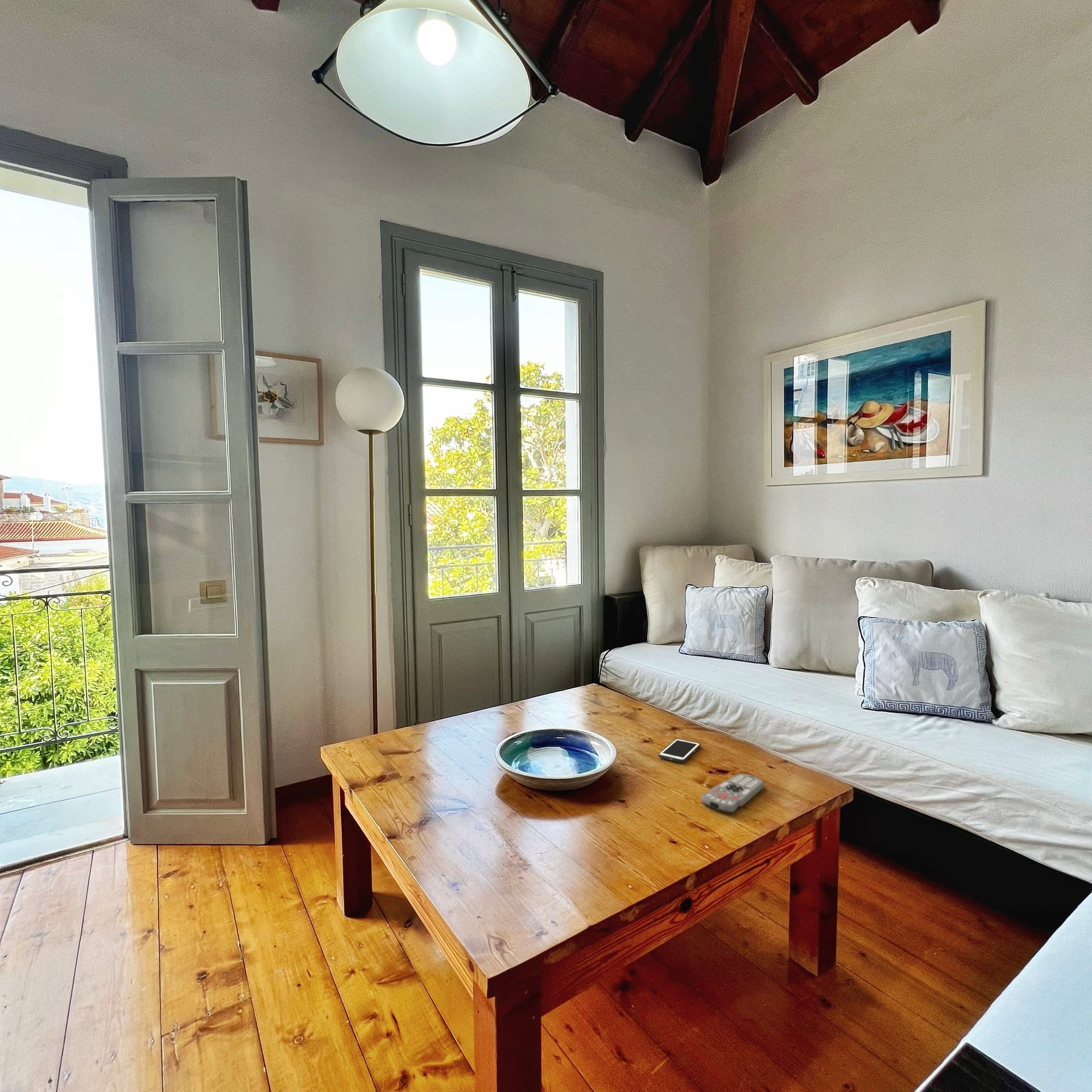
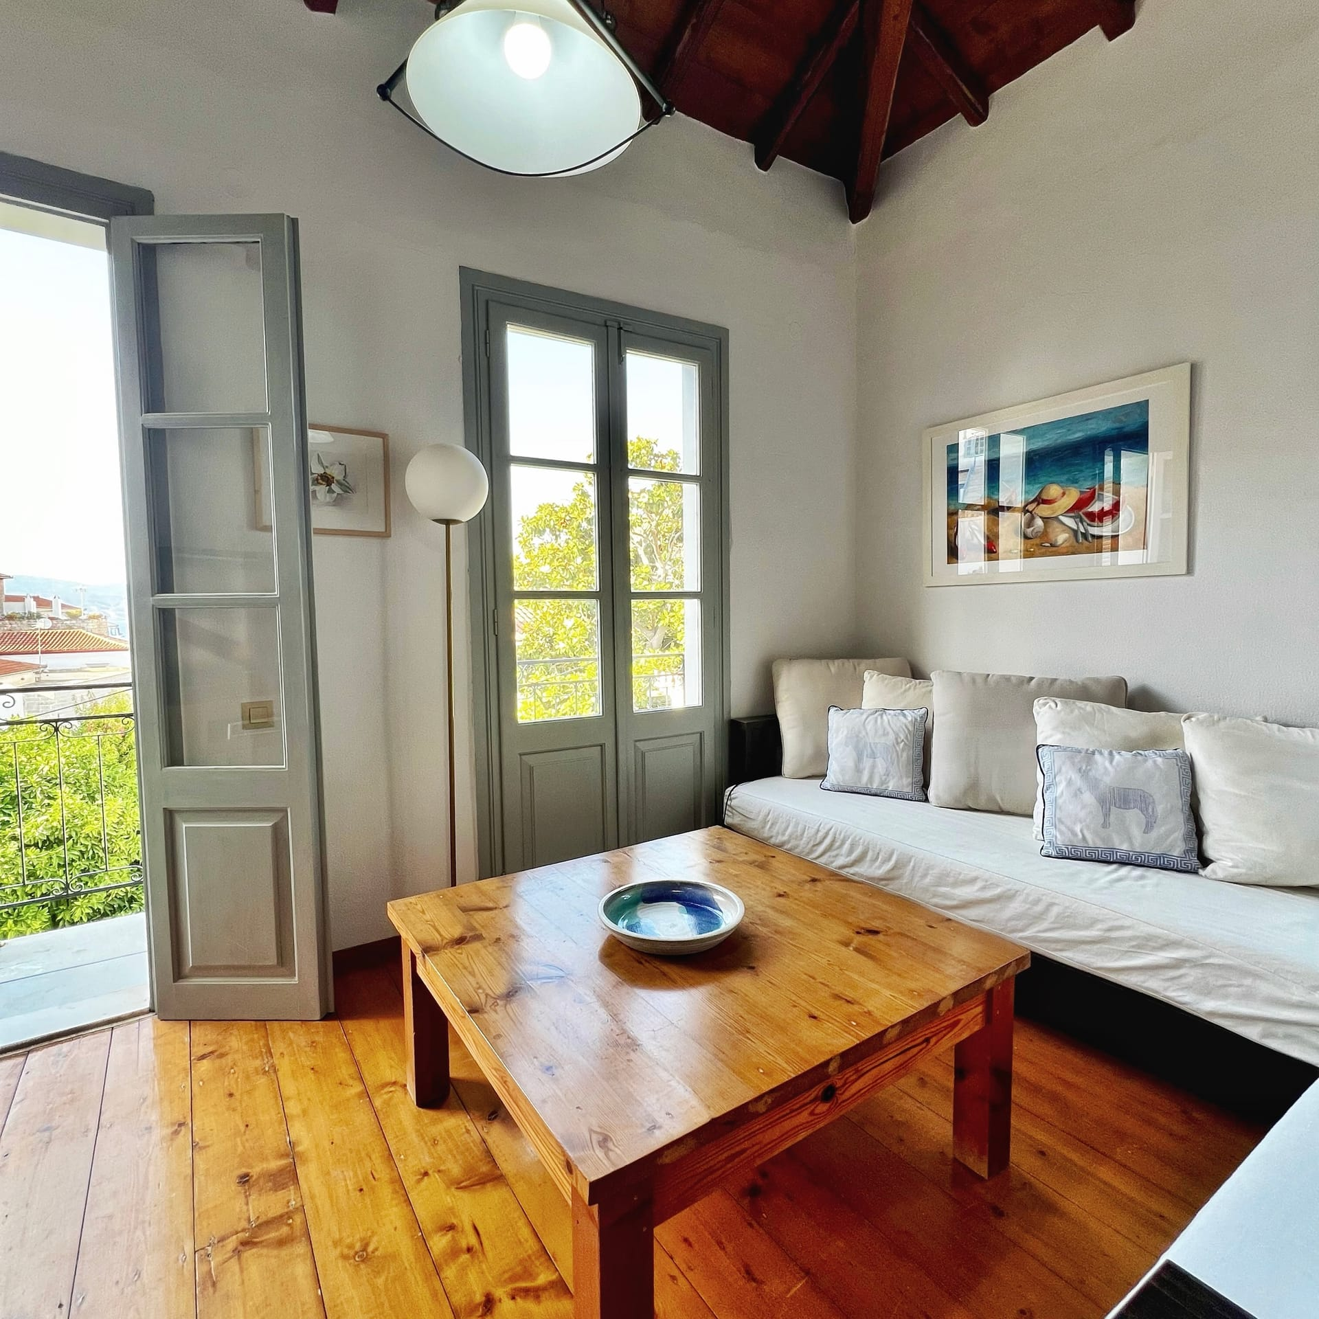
- remote control (735, 792)
- cell phone (680, 750)
